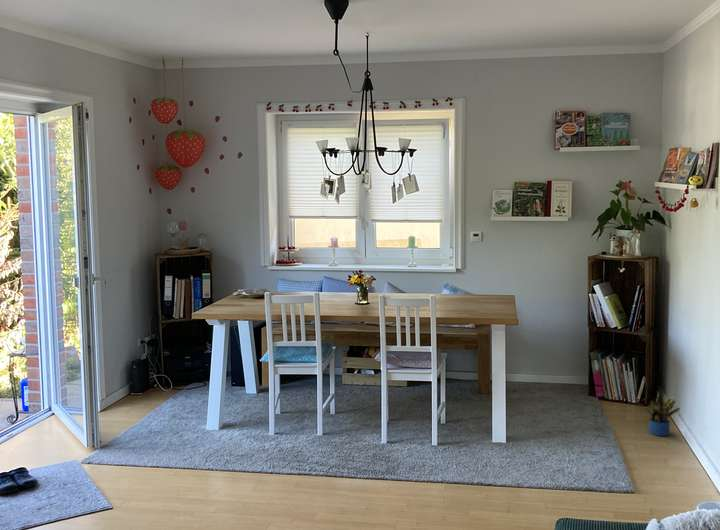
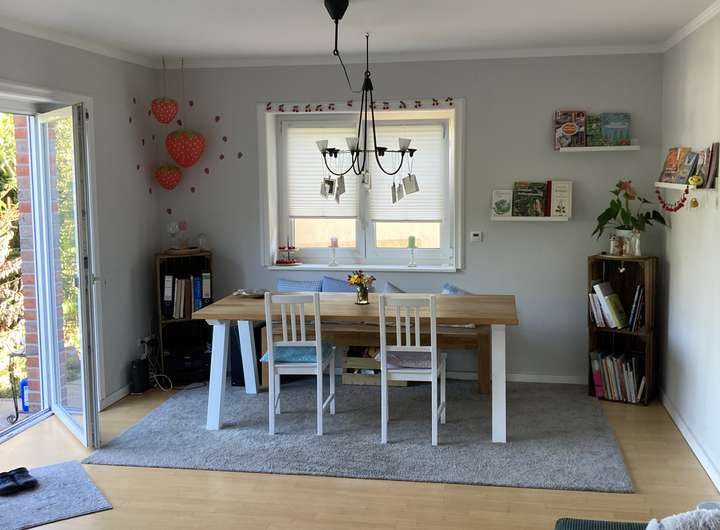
- potted plant (662, 410)
